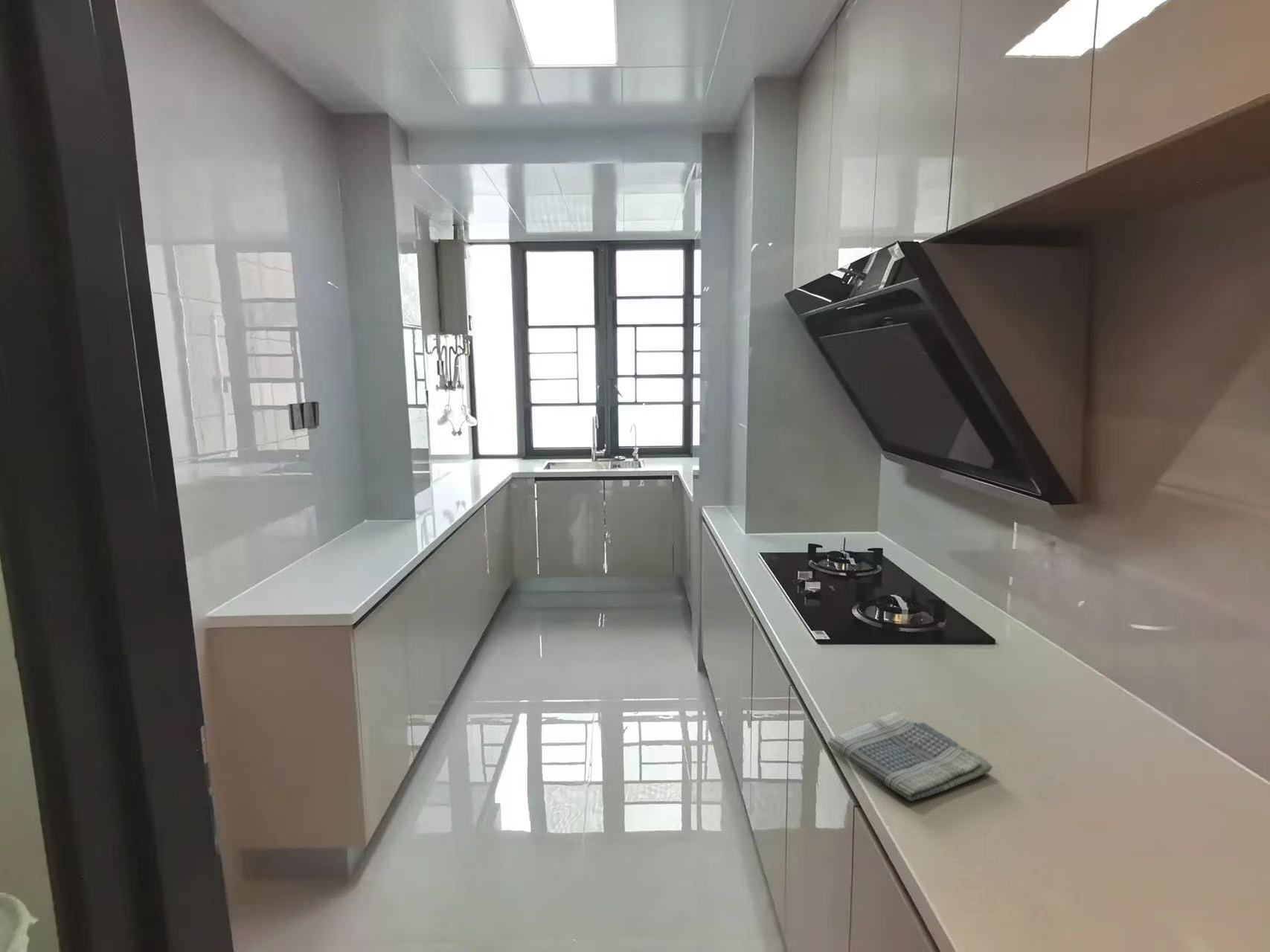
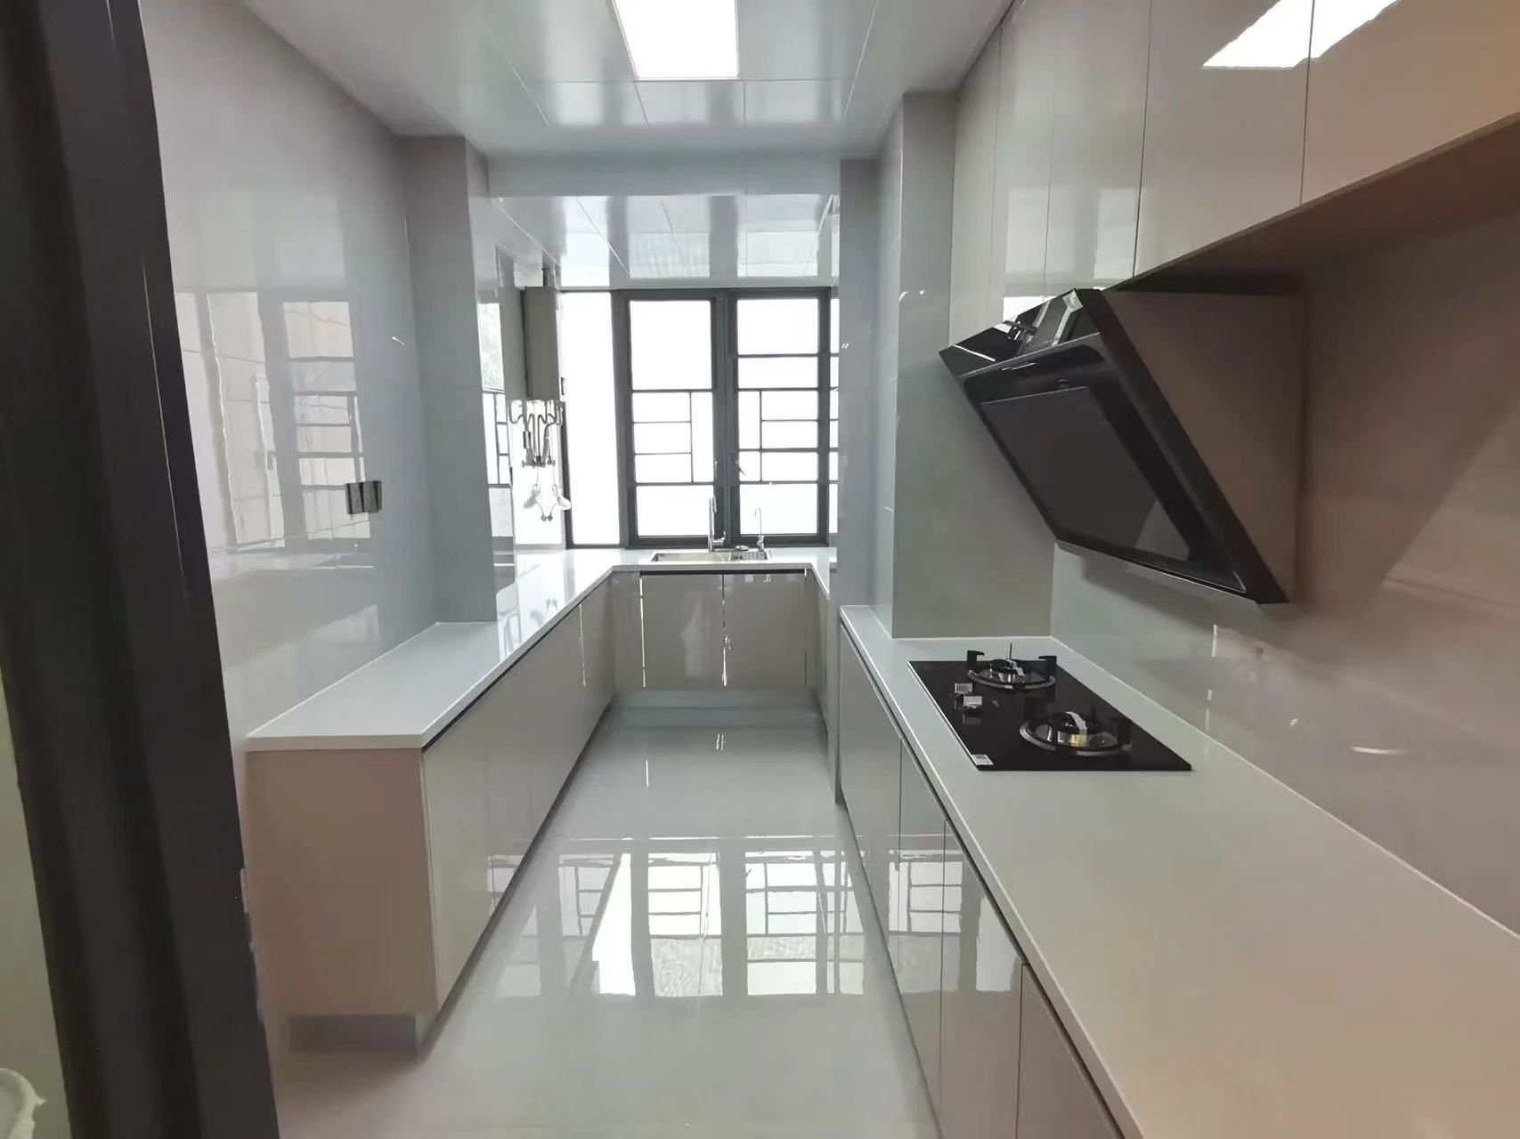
- dish towel (908, 751)
